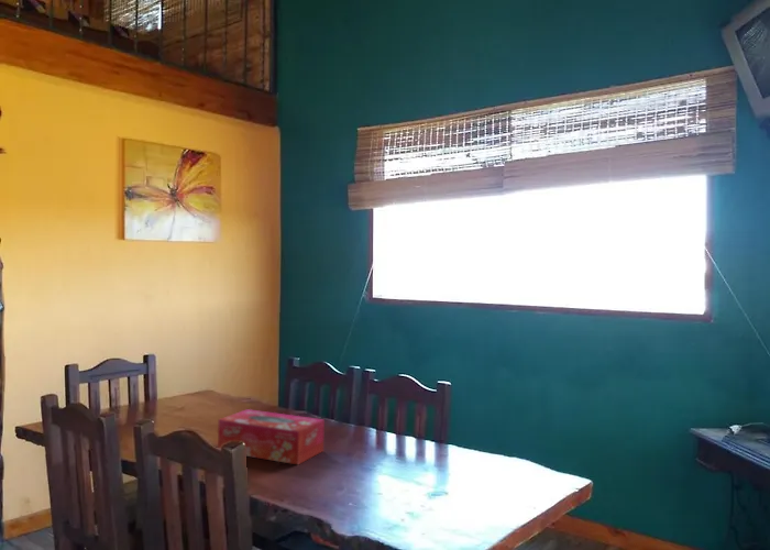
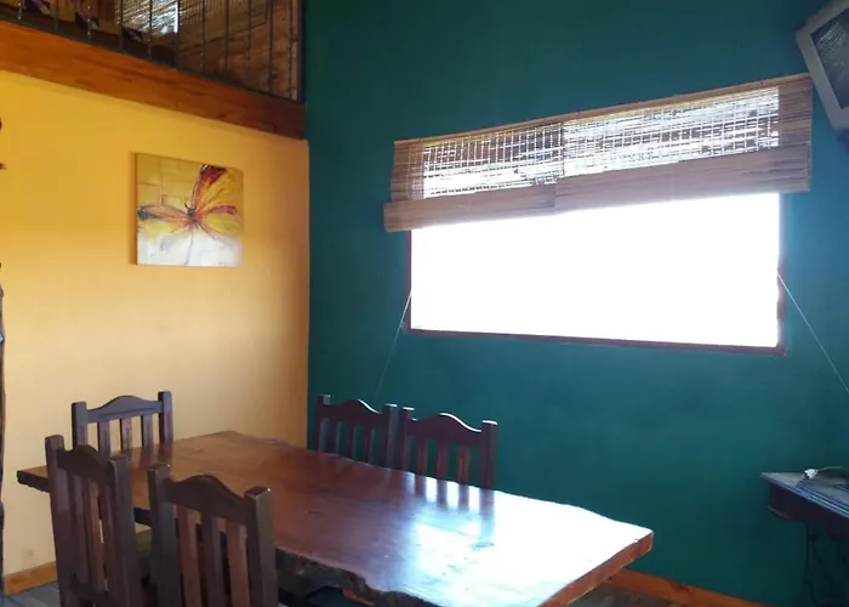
- tissue box (271, 435)
